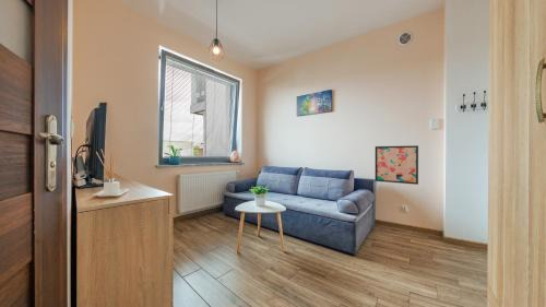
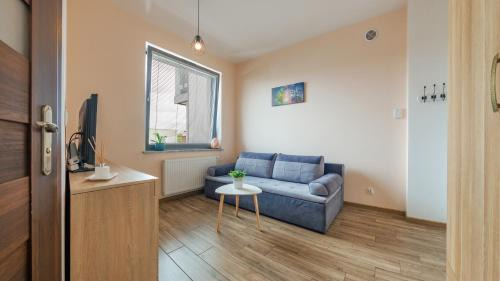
- wall art (395, 164)
